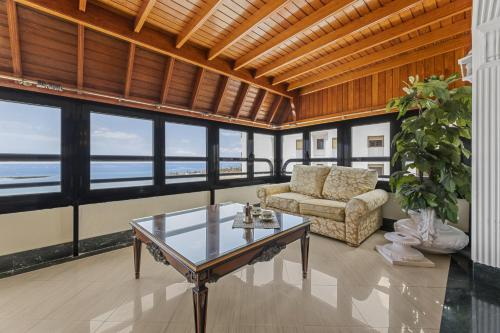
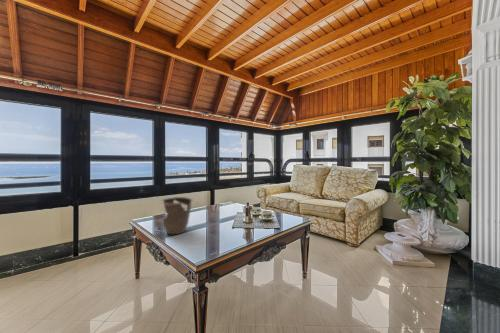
+ decorative bowl (177, 215)
